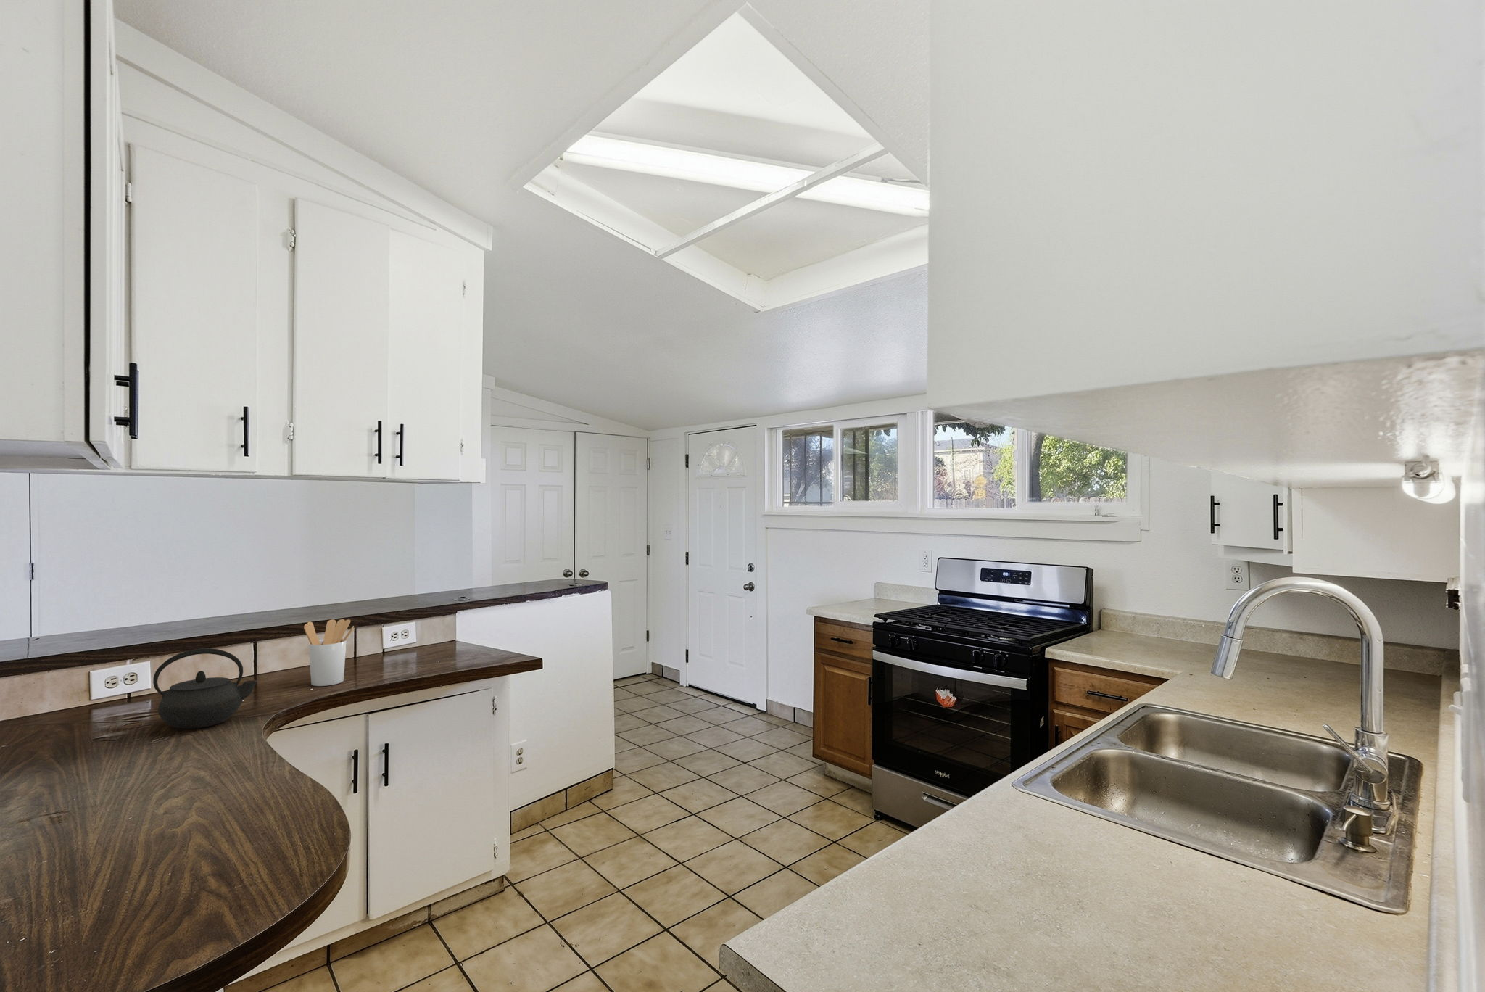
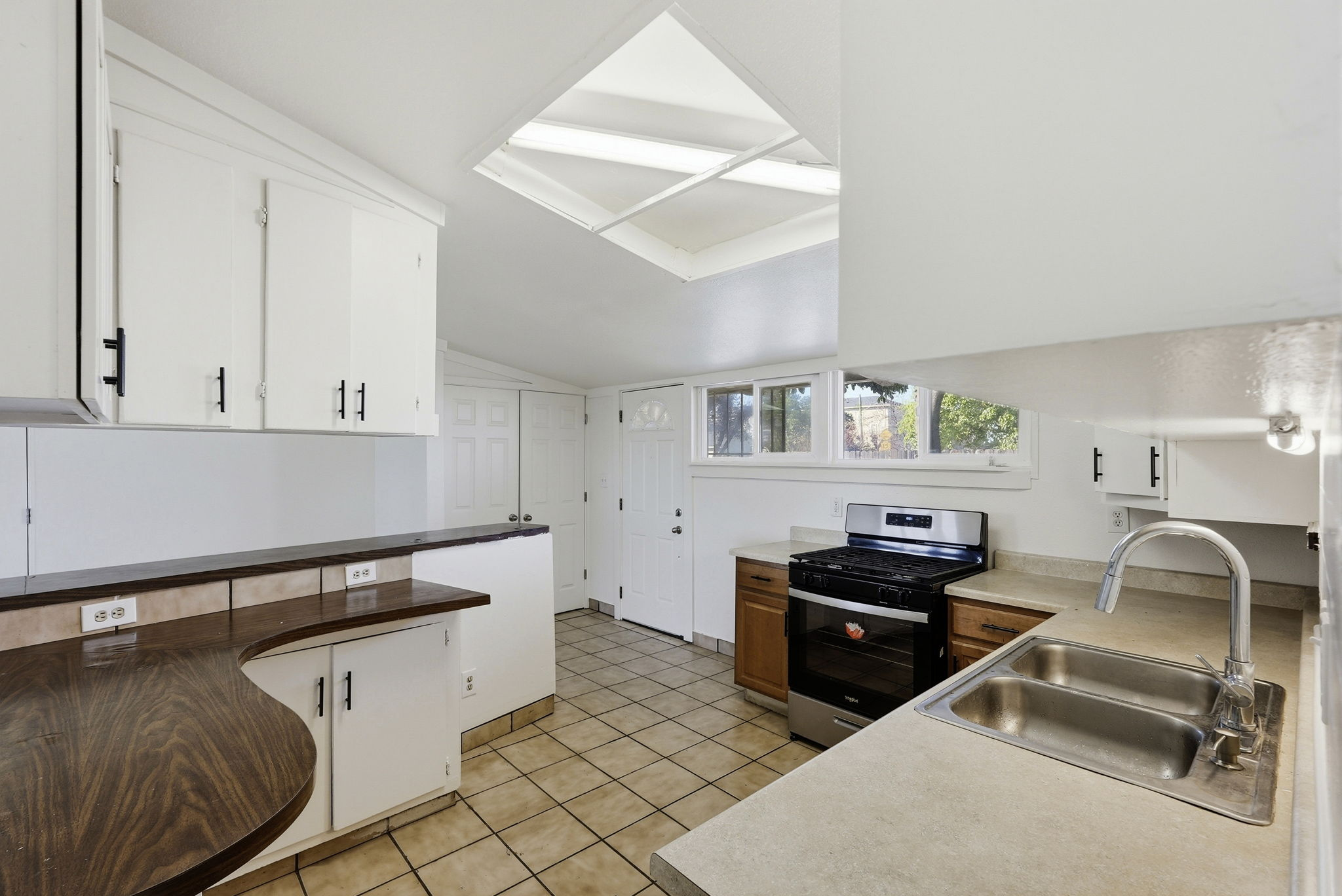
- utensil holder (331, 650)
- kettle (207, 684)
